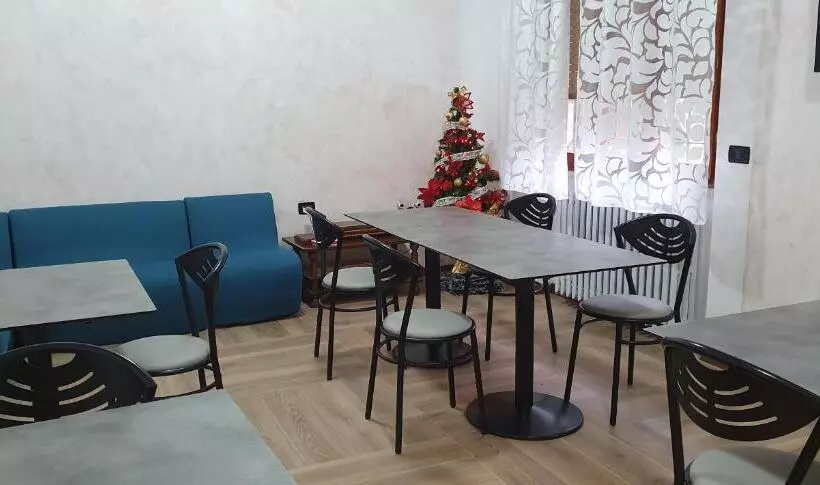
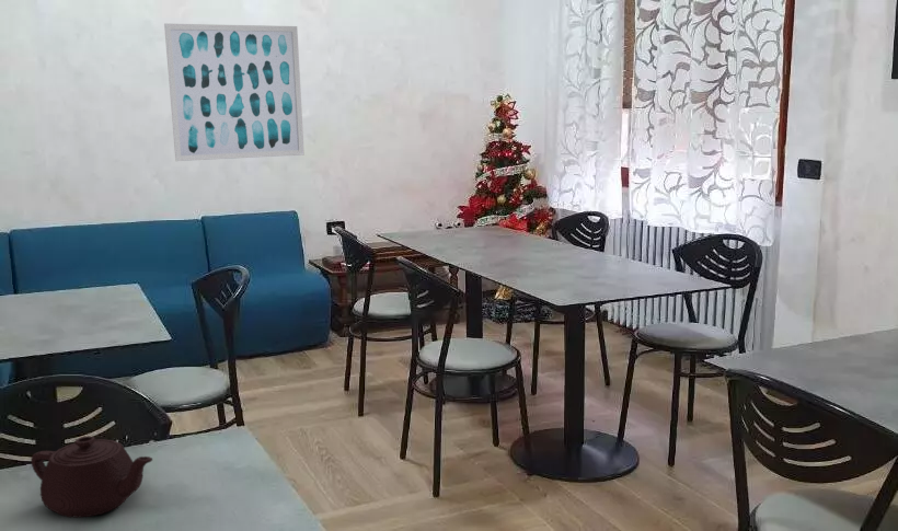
+ teapot (92, 472)
+ wall art (237, 92)
